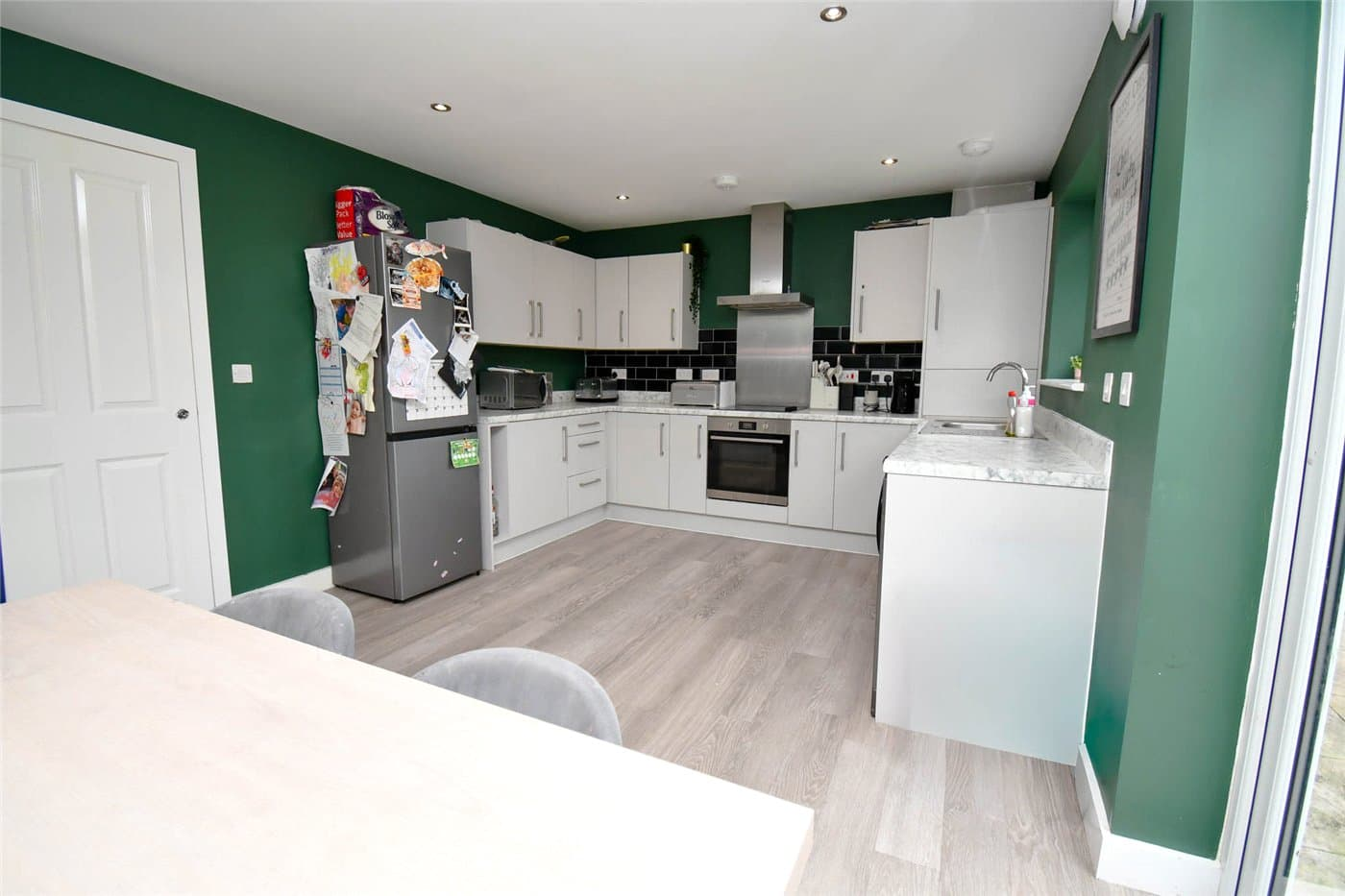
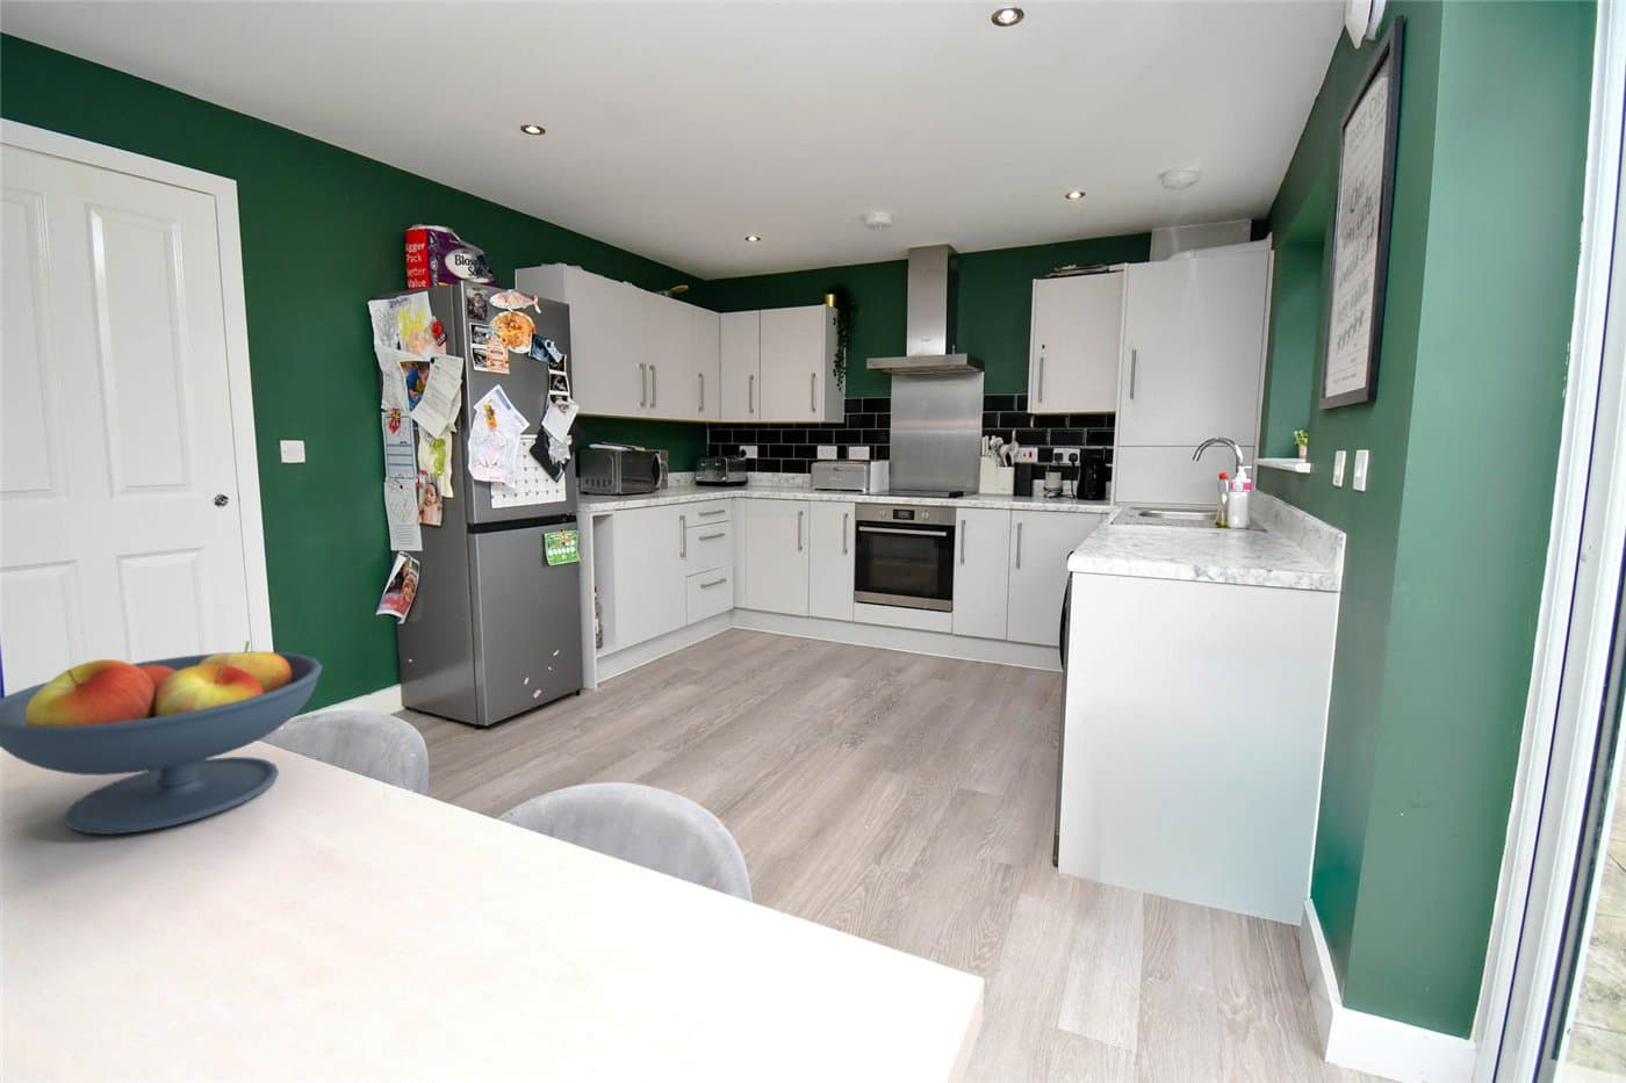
+ fruit bowl (172, 719)
